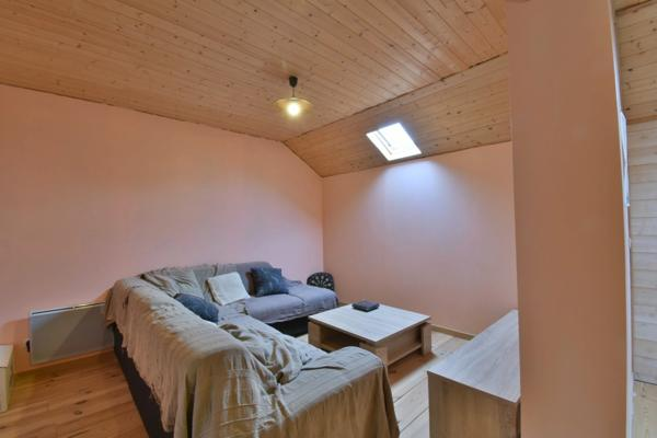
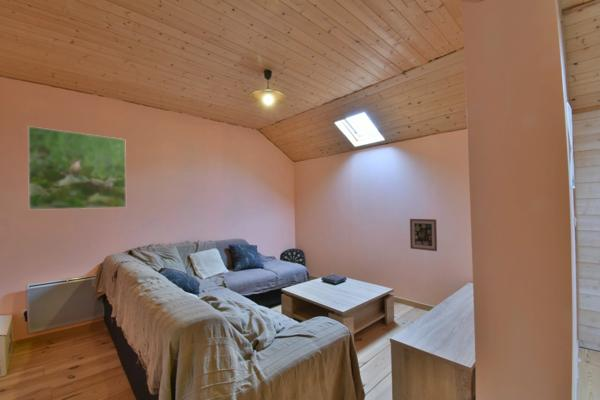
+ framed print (81, 171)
+ wall art (423, 234)
